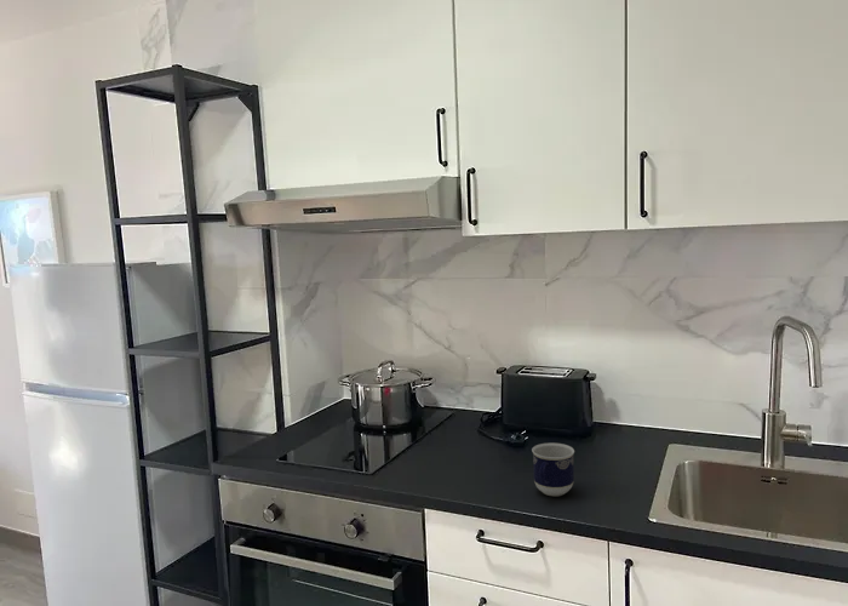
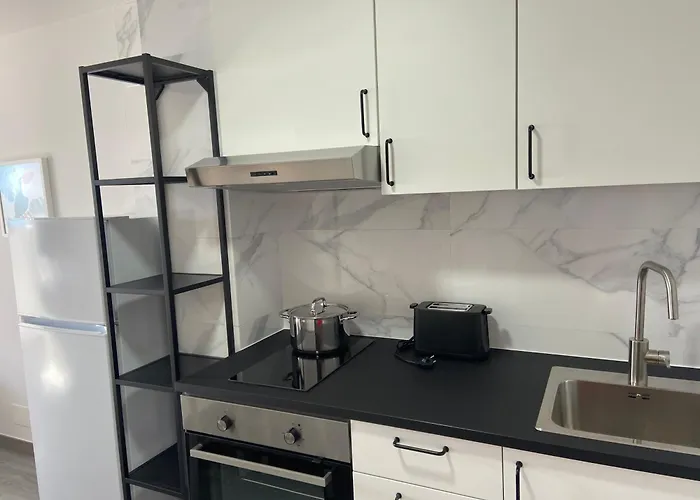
- cup (551, 473)
